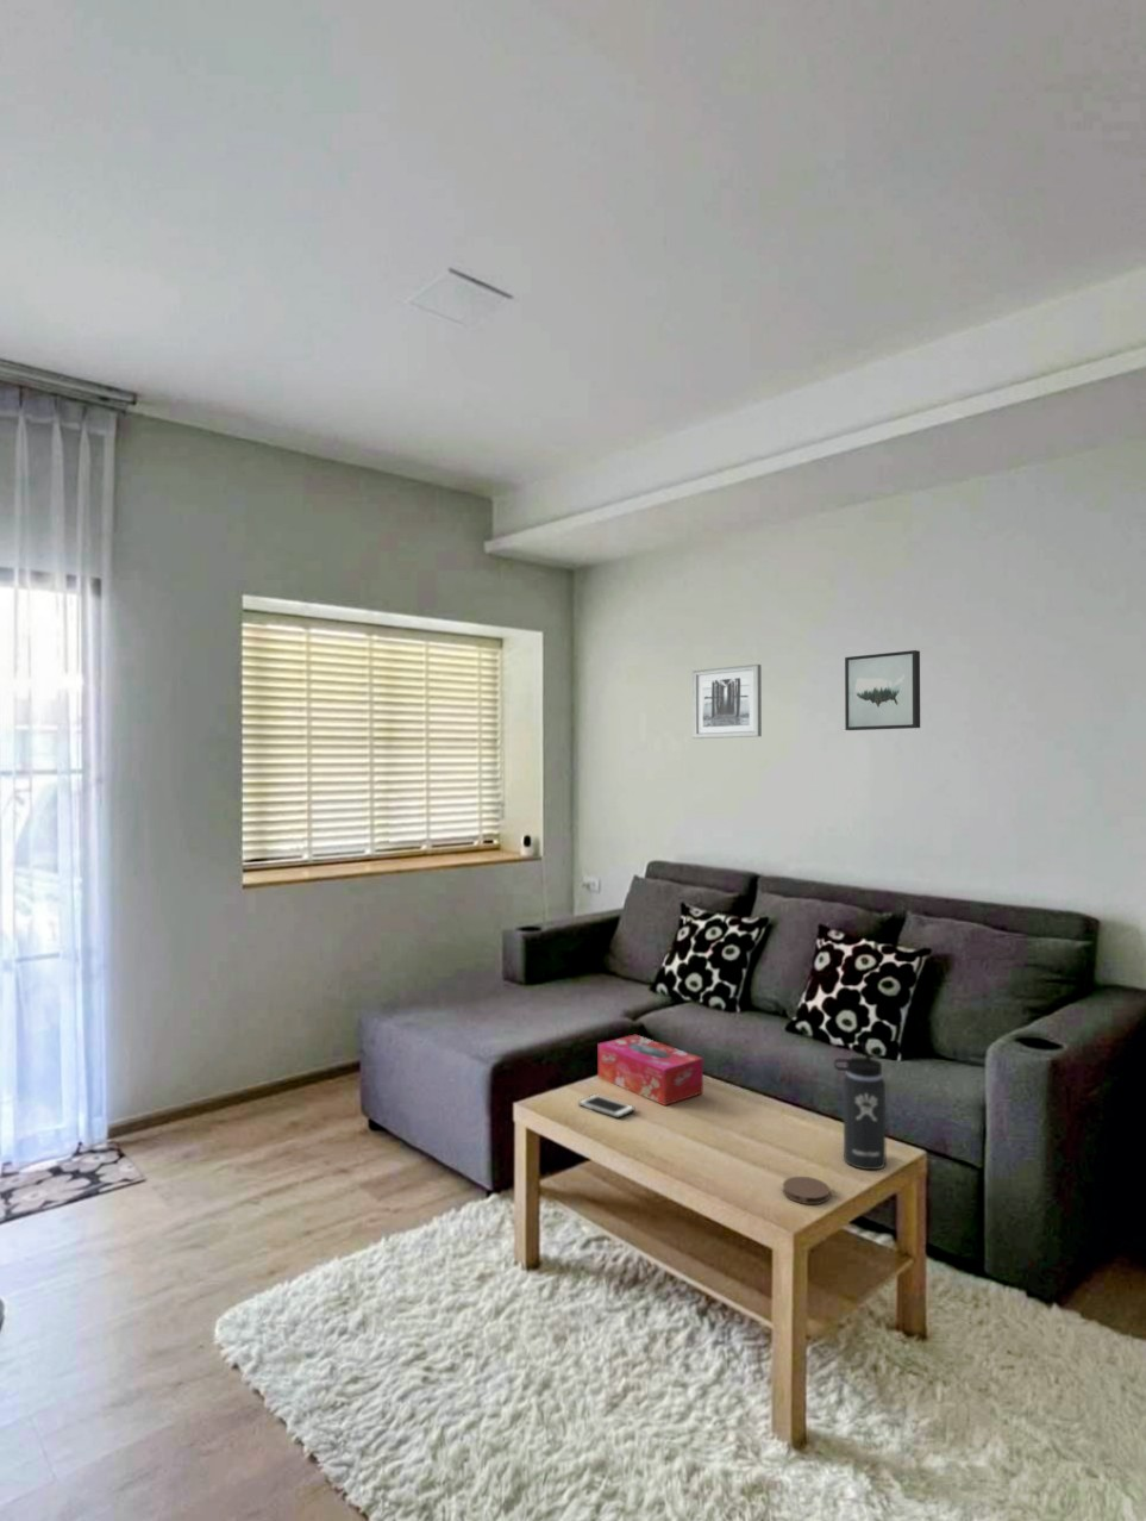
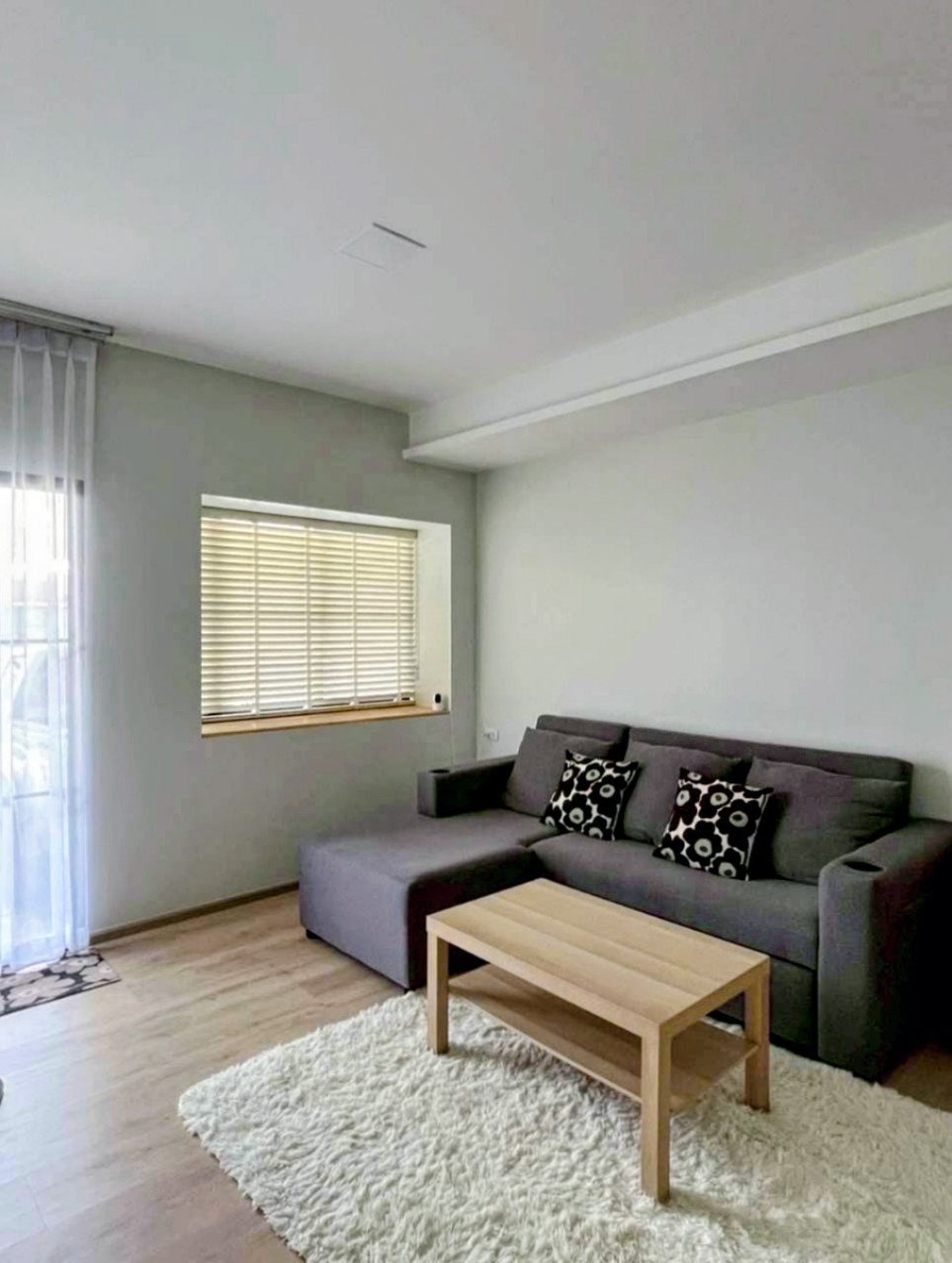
- tissue box (649, 1067)
- cell phone (606, 1106)
- thermos bottle (860, 1101)
- wall art (881, 691)
- coaster (805, 1190)
- wall art (726, 703)
